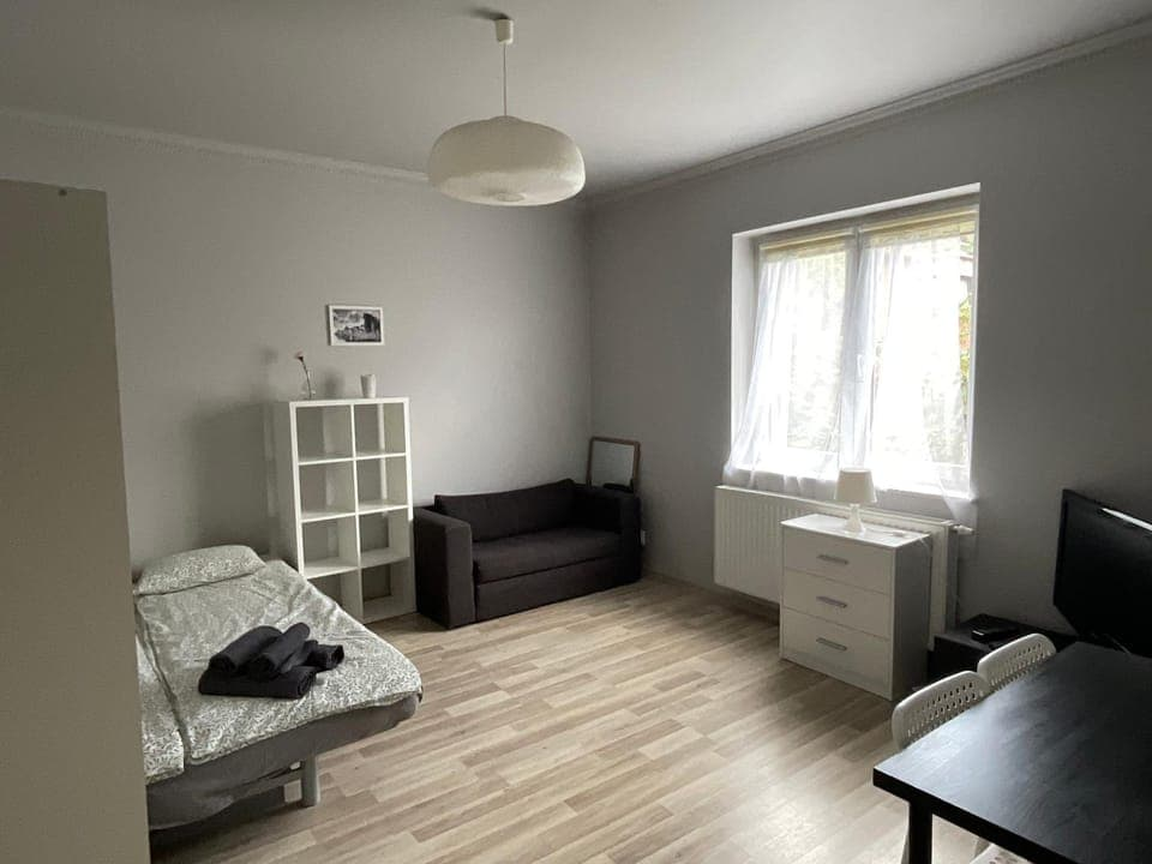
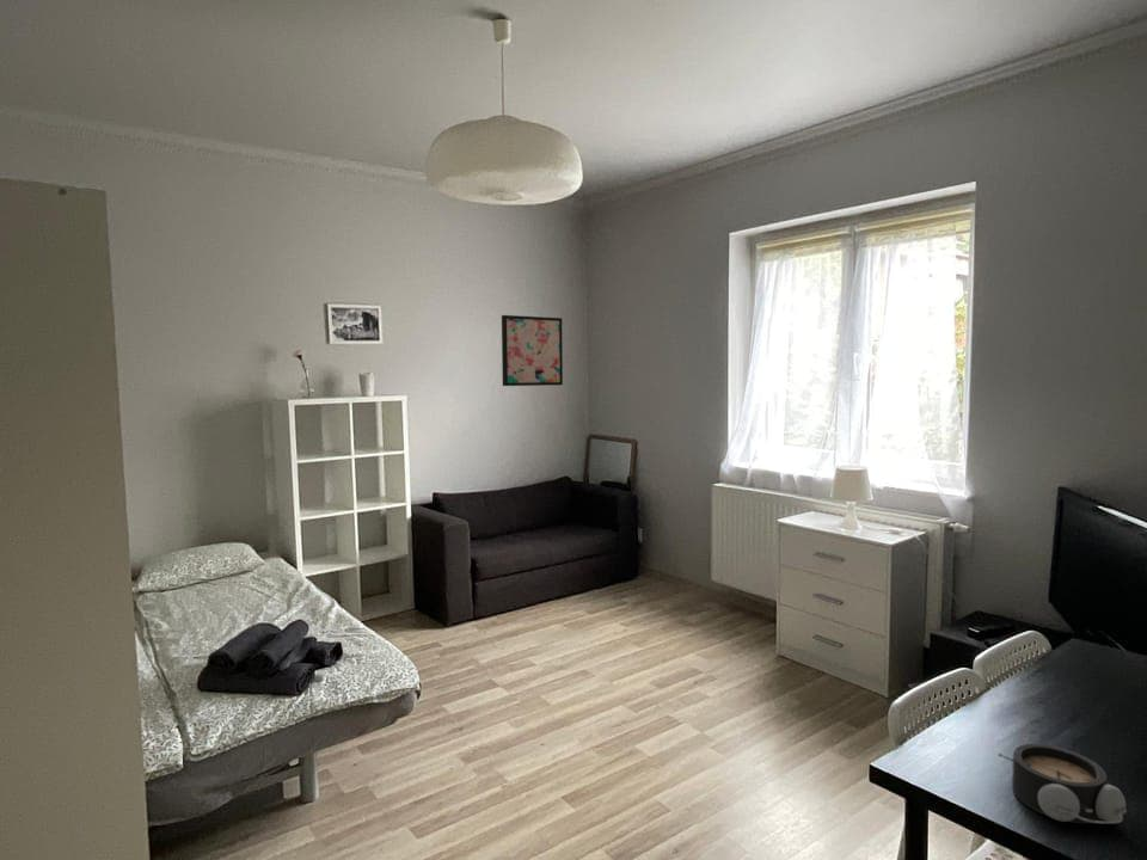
+ wall art (533, 351)
+ alarm clock (1065, 787)
